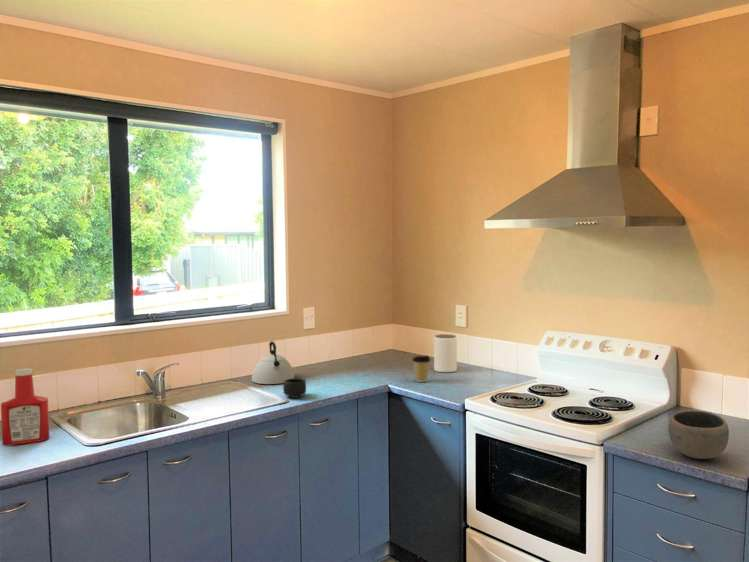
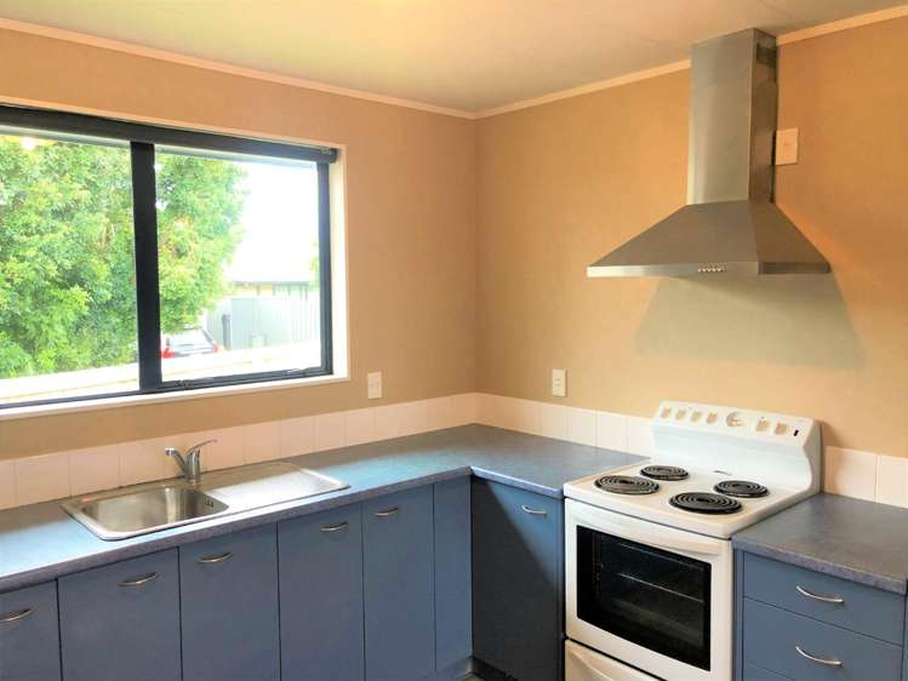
- soap bottle (25, 405)
- jar (445, 352)
- kettle (273, 360)
- bowl (697, 436)
- mug (296, 387)
- coffee cup (421, 368)
